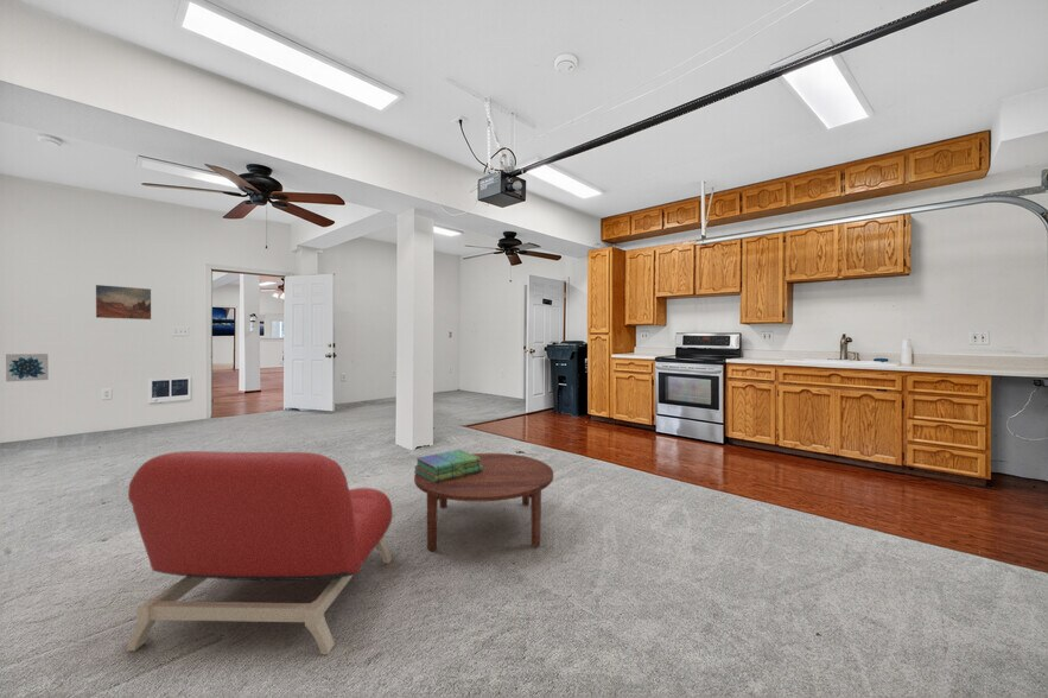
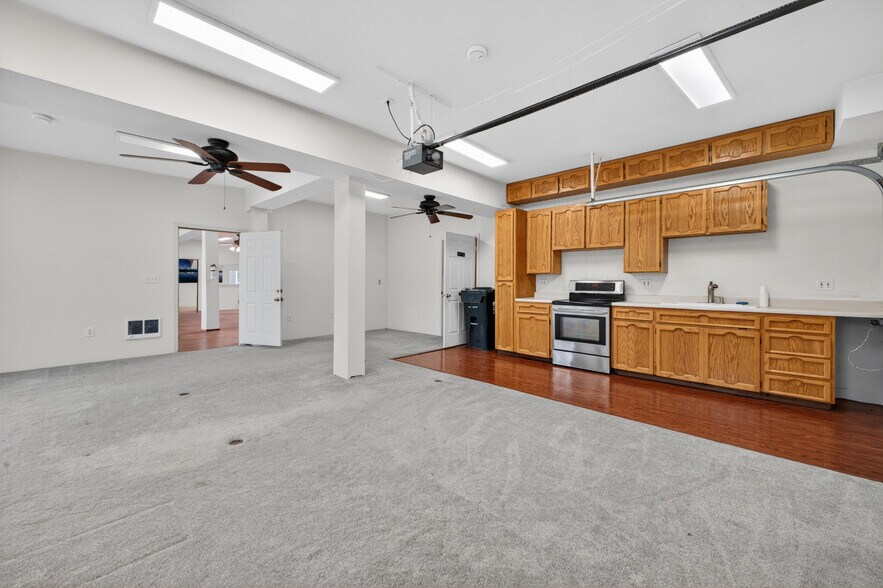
- coffee table (484, 497)
- wall art (123, 303)
- wall art (27, 367)
- stack of books (447, 464)
- armchair (285, 515)
